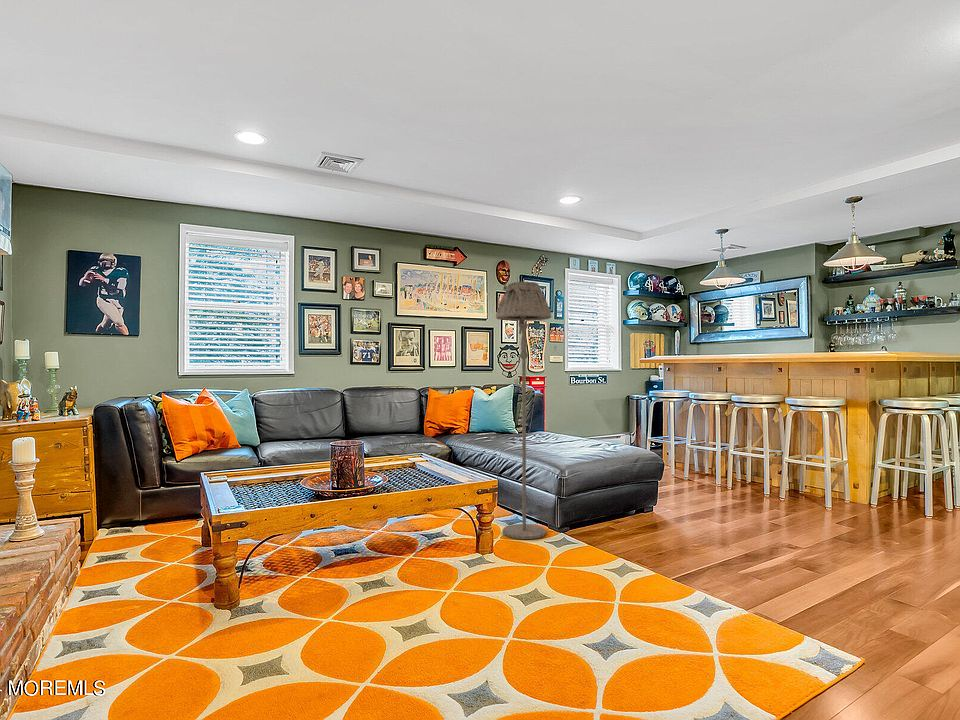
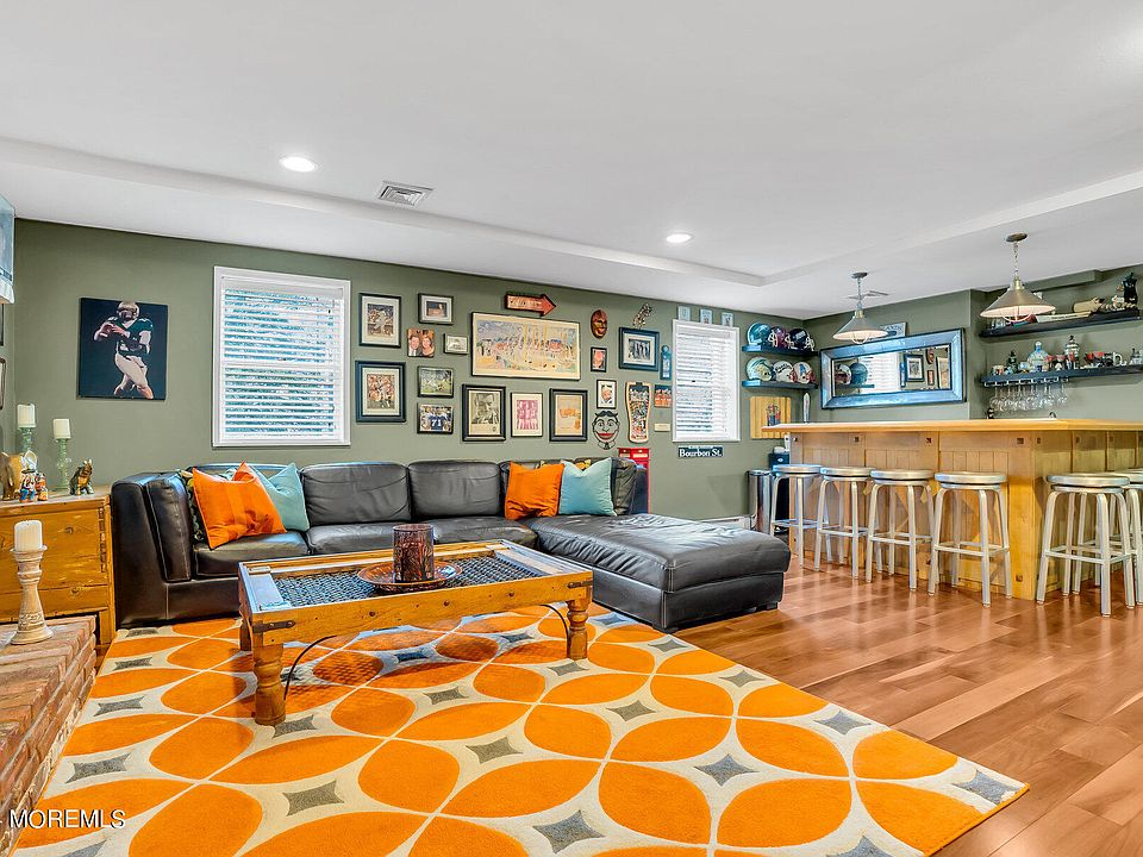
- floor lamp (523, 407)
